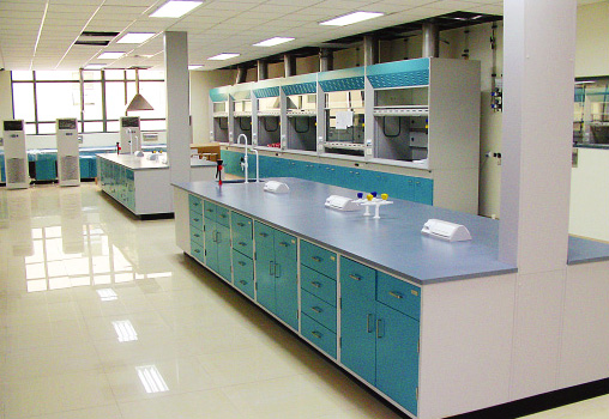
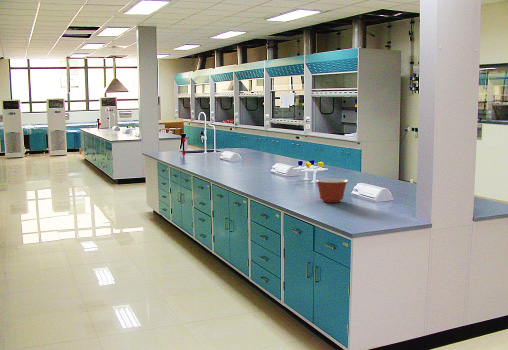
+ mixing bowl (331, 190)
